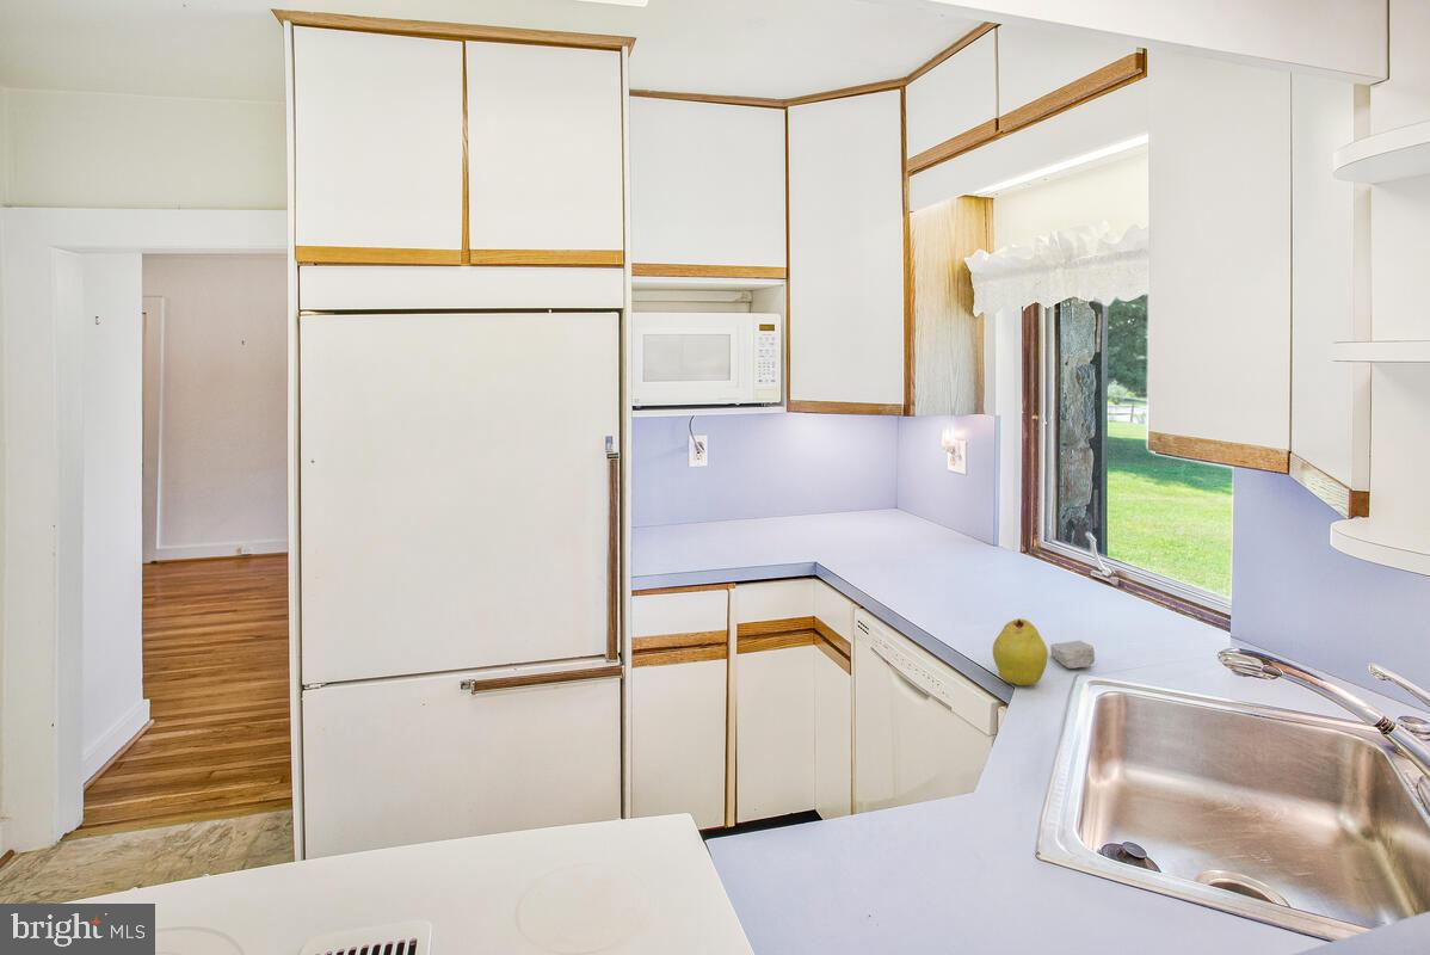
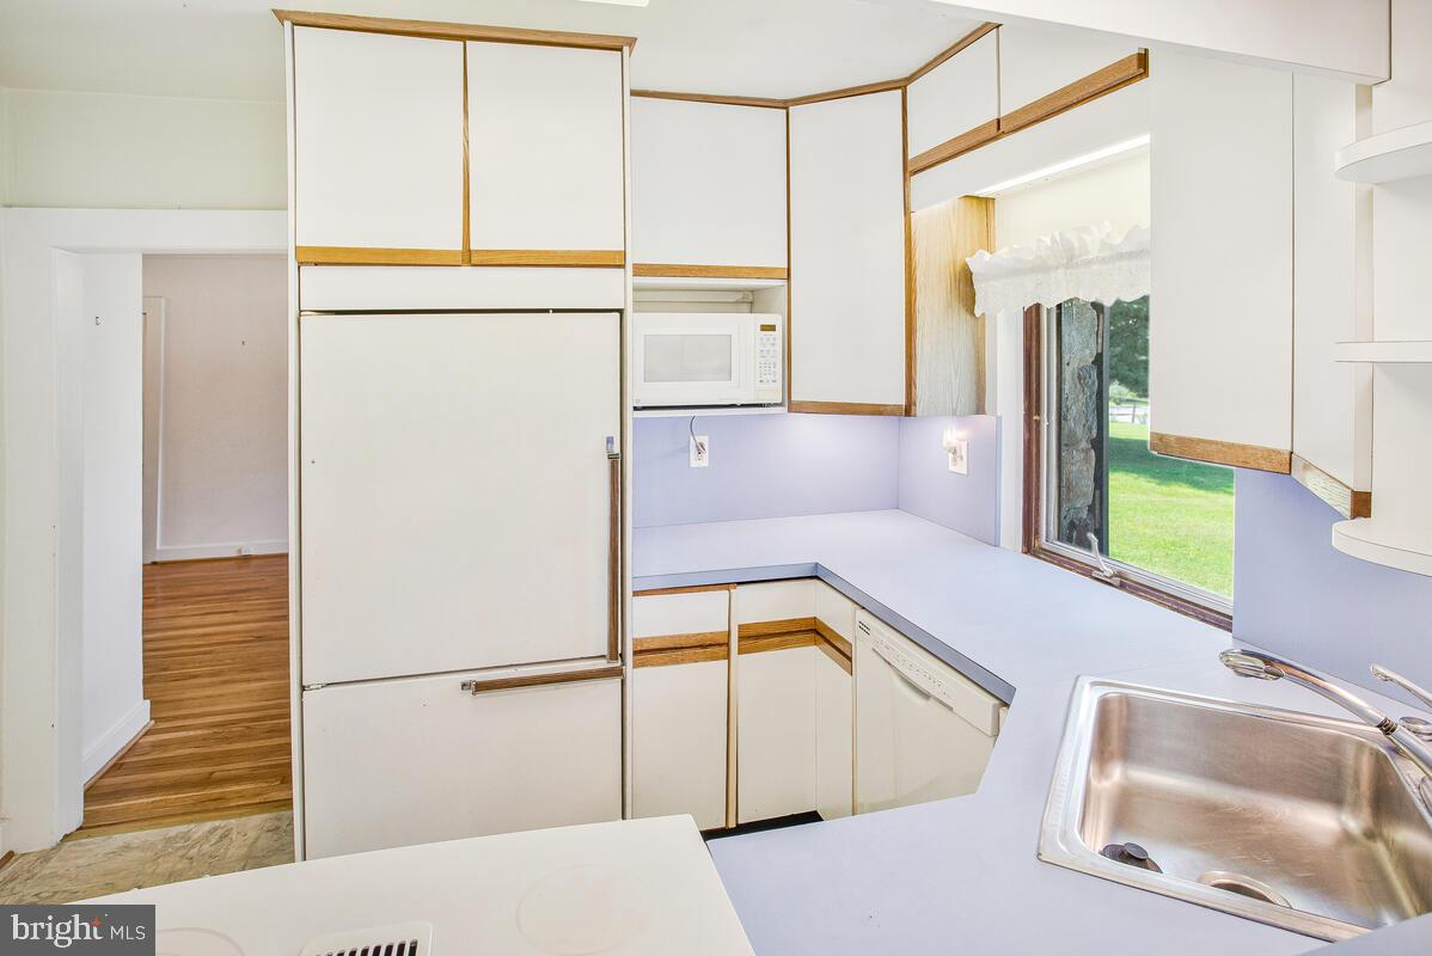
- soap bar (1072, 652)
- fruit (1019, 651)
